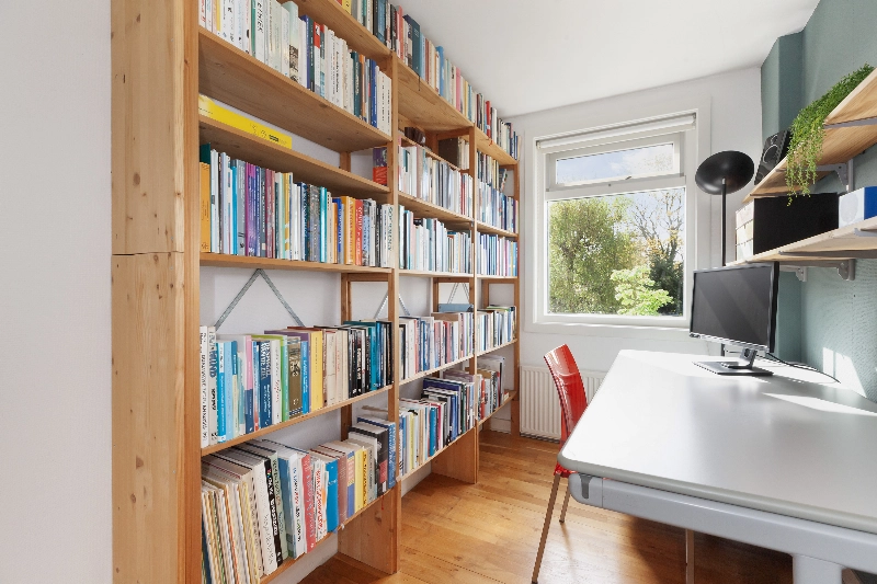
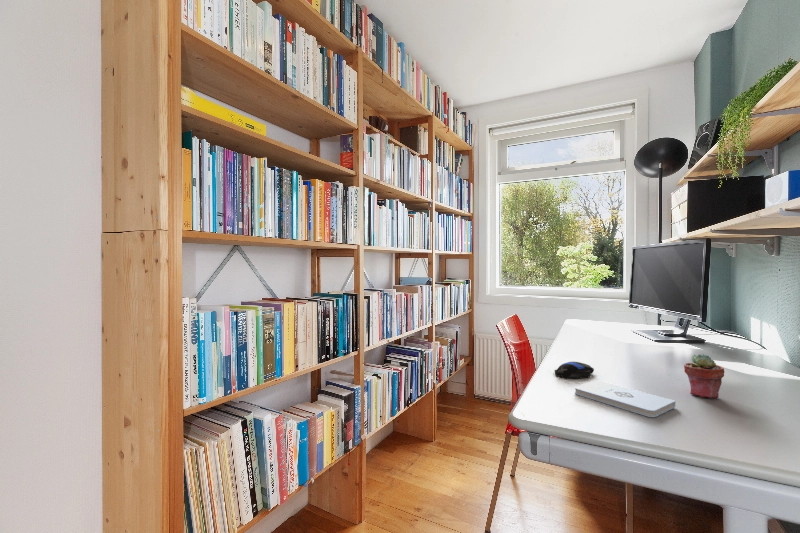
+ potted succulent (703, 374)
+ computer mouse (574, 367)
+ notepad (621, 396)
